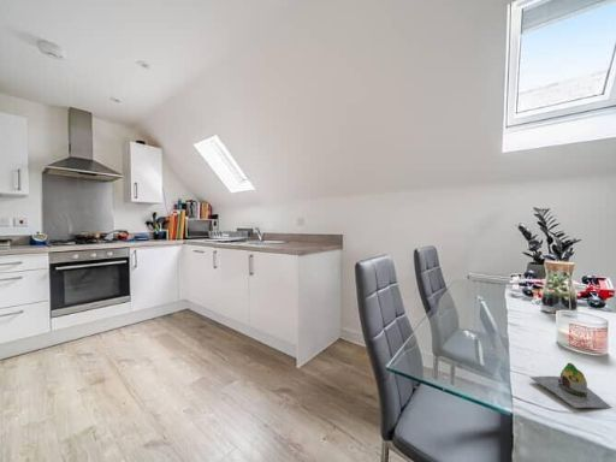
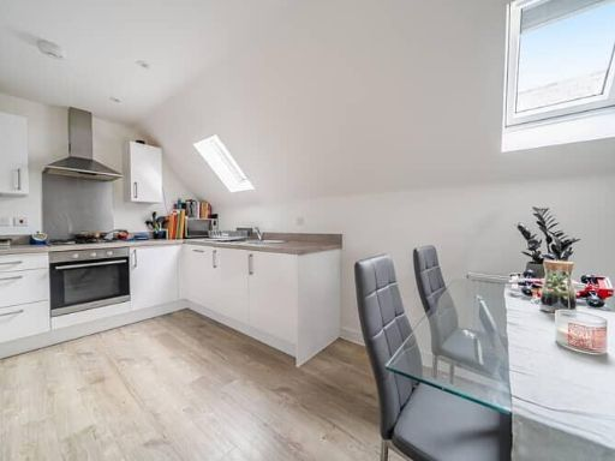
- decorative egg (573, 378)
